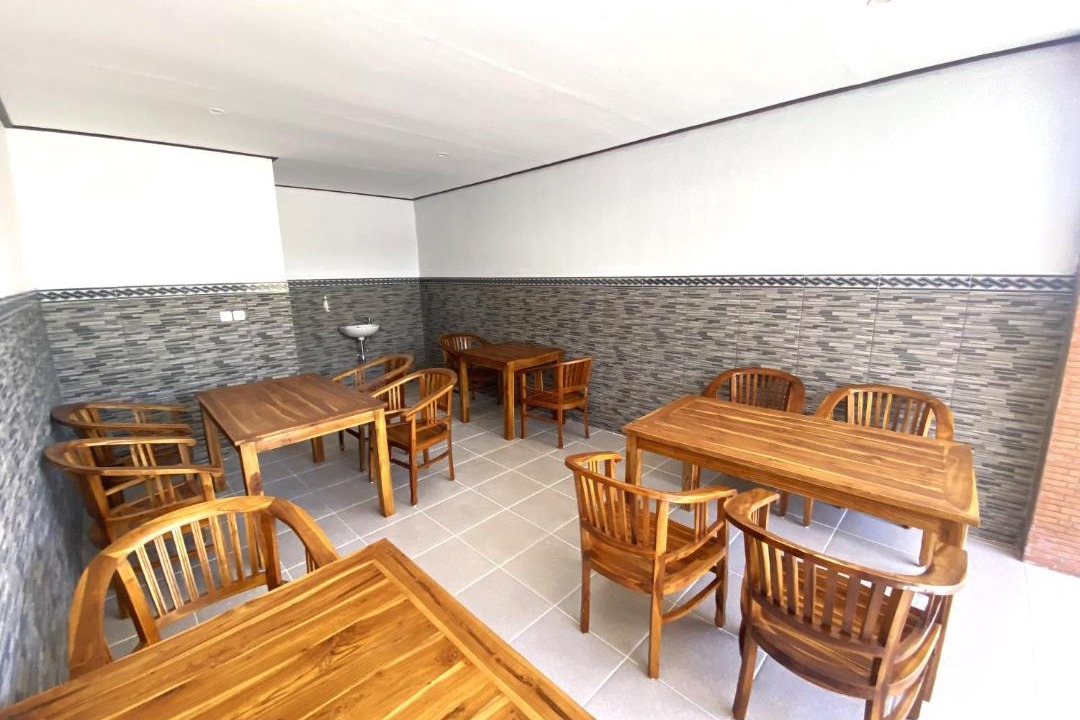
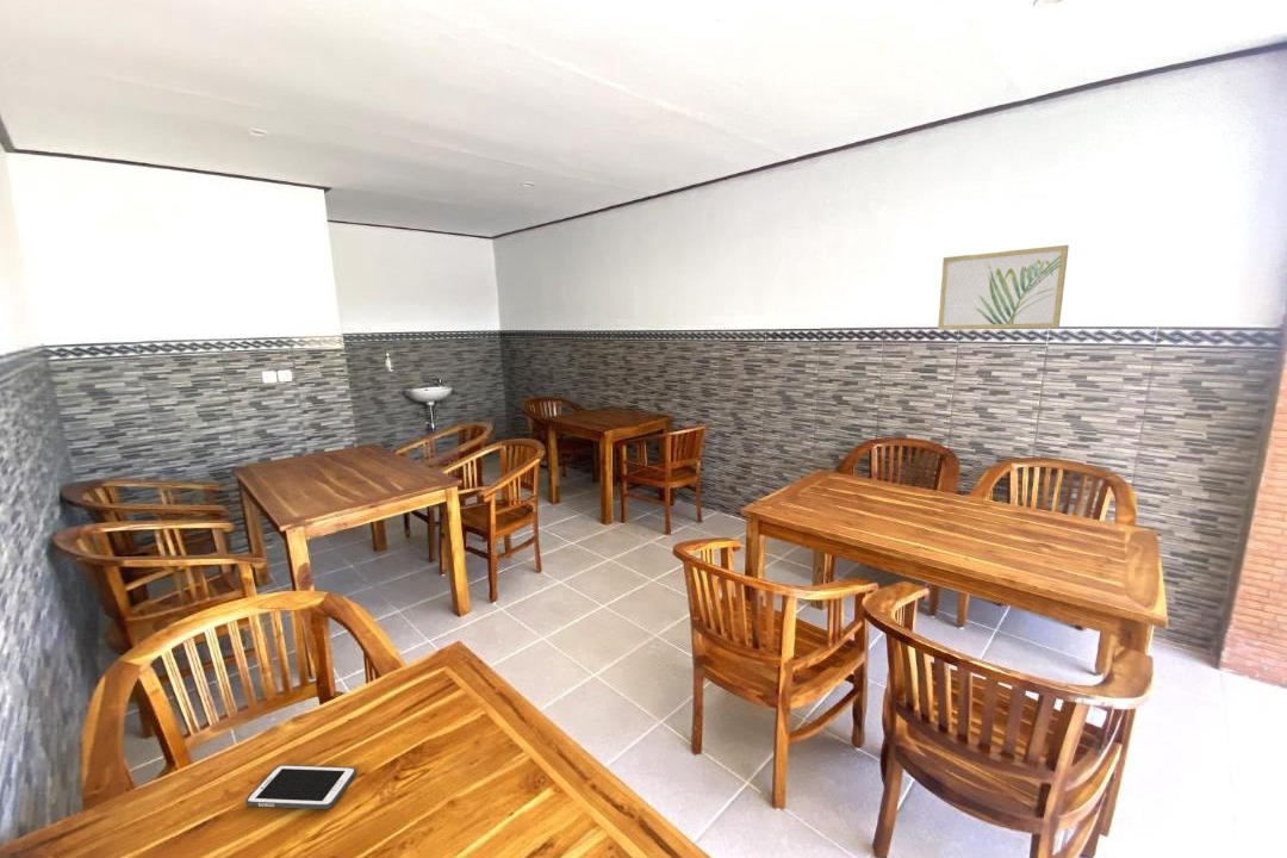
+ cell phone (303, 785)
+ wall art (997, 291)
